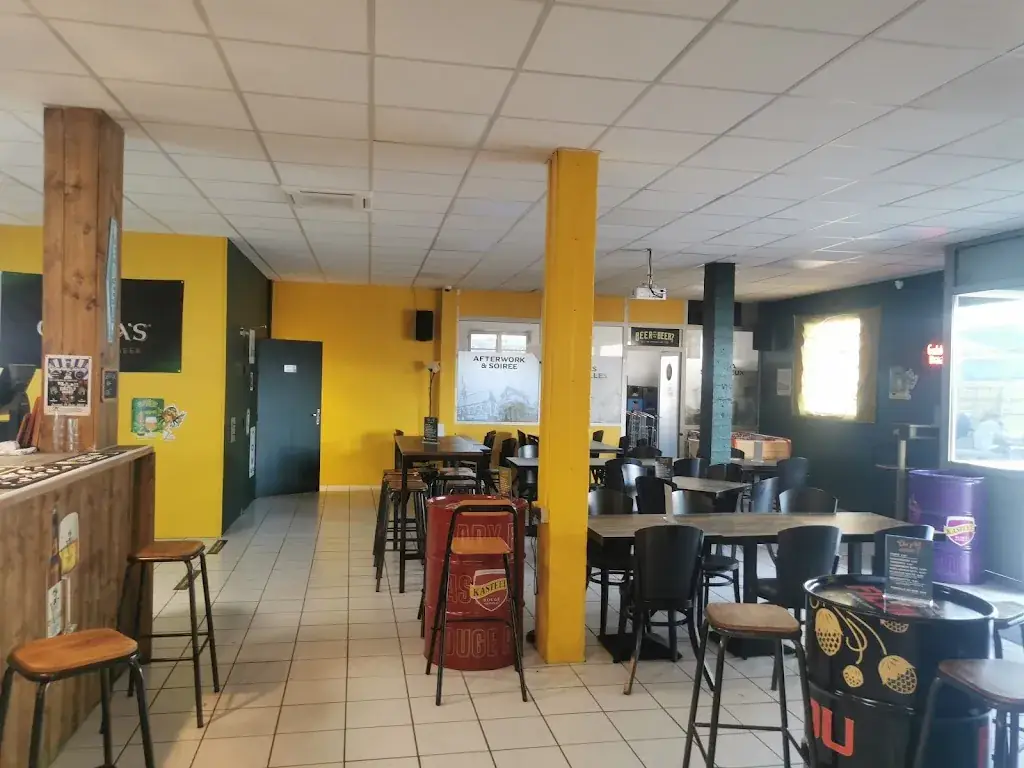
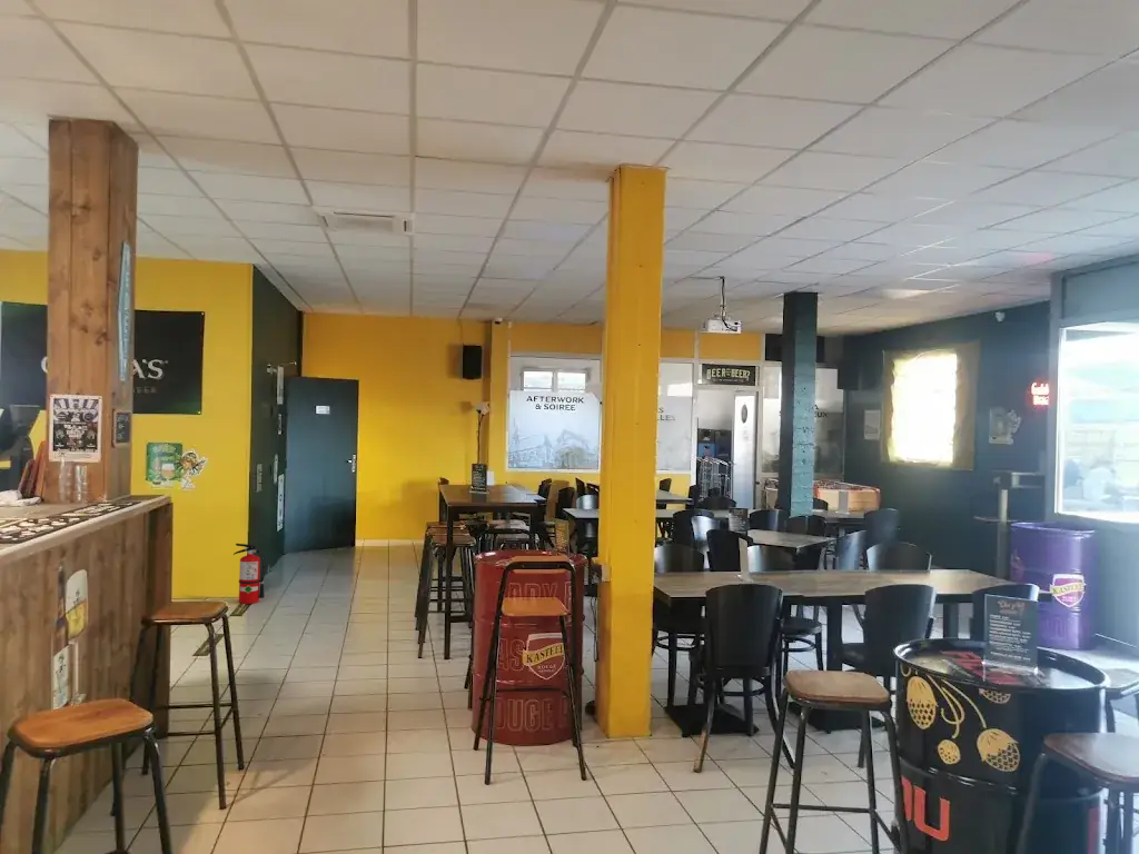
+ fire extinguisher (248, 573)
